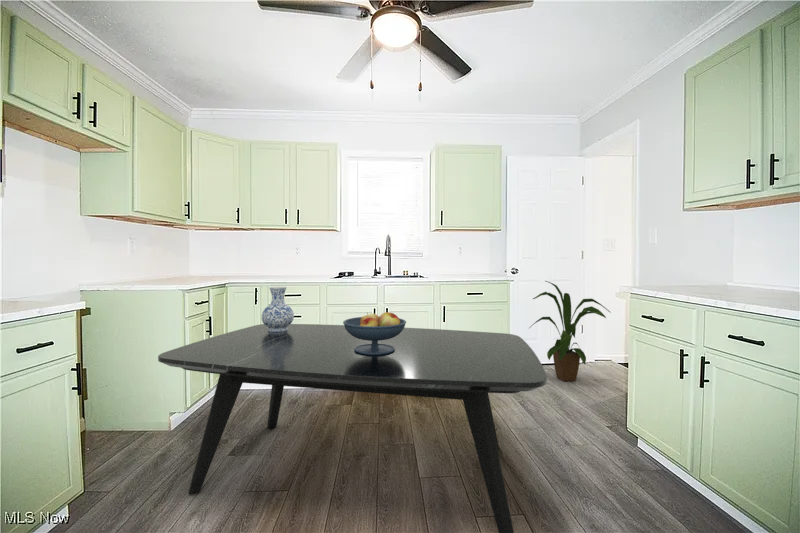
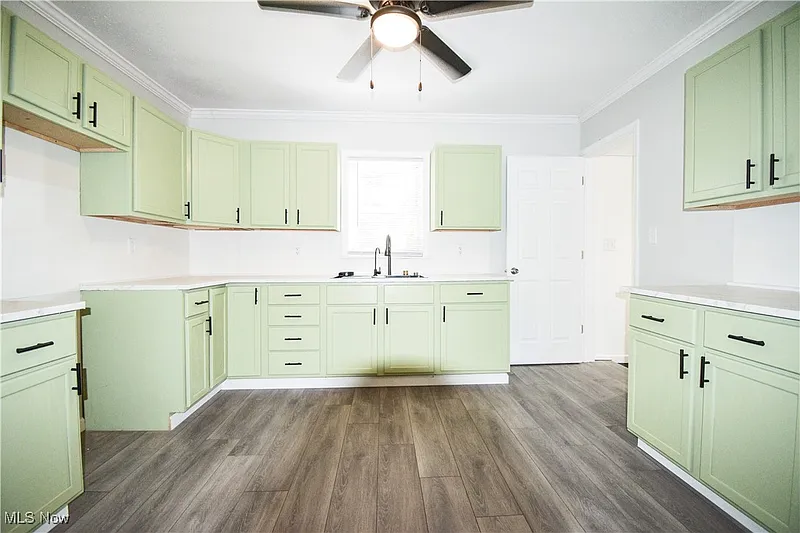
- dining table (360, 391)
- vase (277, 308)
- fruit bowl (374, 330)
- house plant (570, 332)
